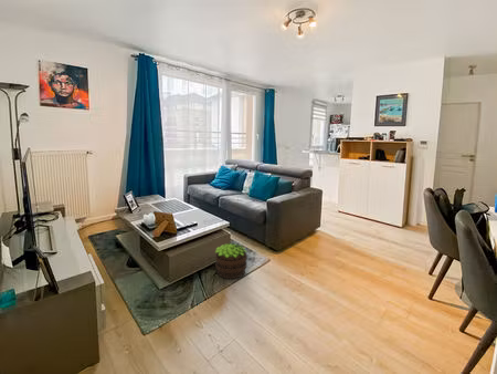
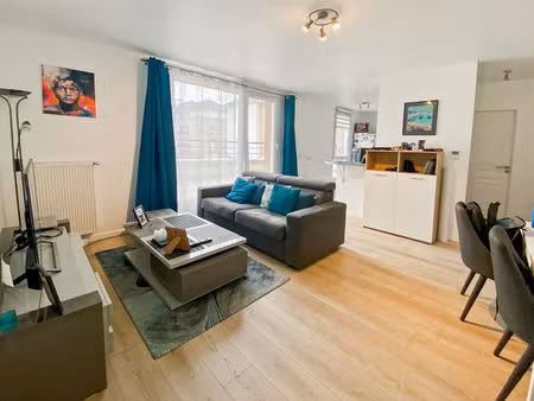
- potted plant (231, 258)
